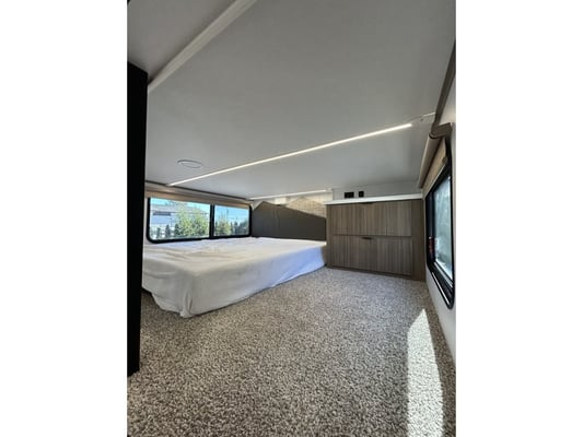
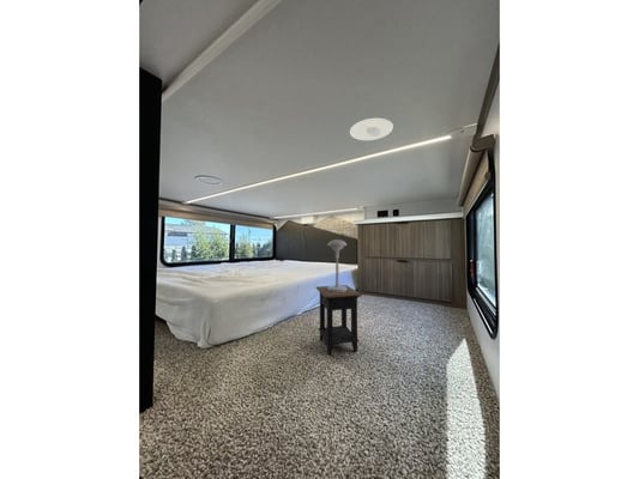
+ side table (342, 317)
+ table lamp (337, 263)
+ recessed light (370, 128)
